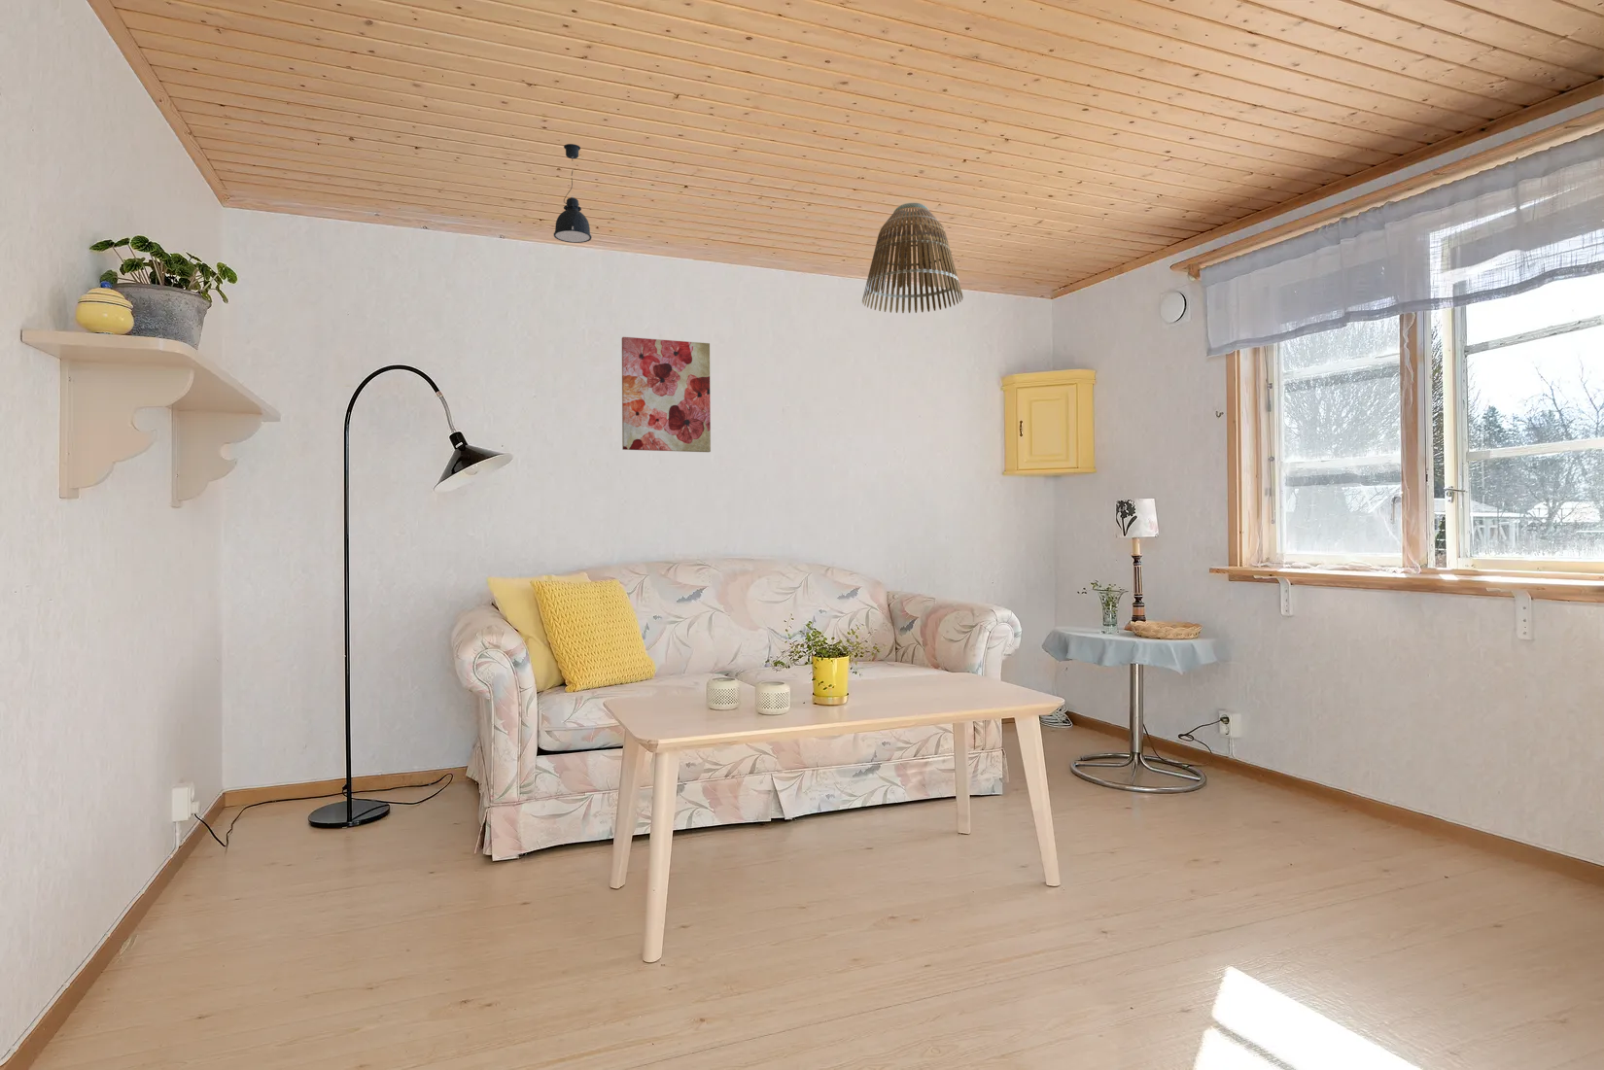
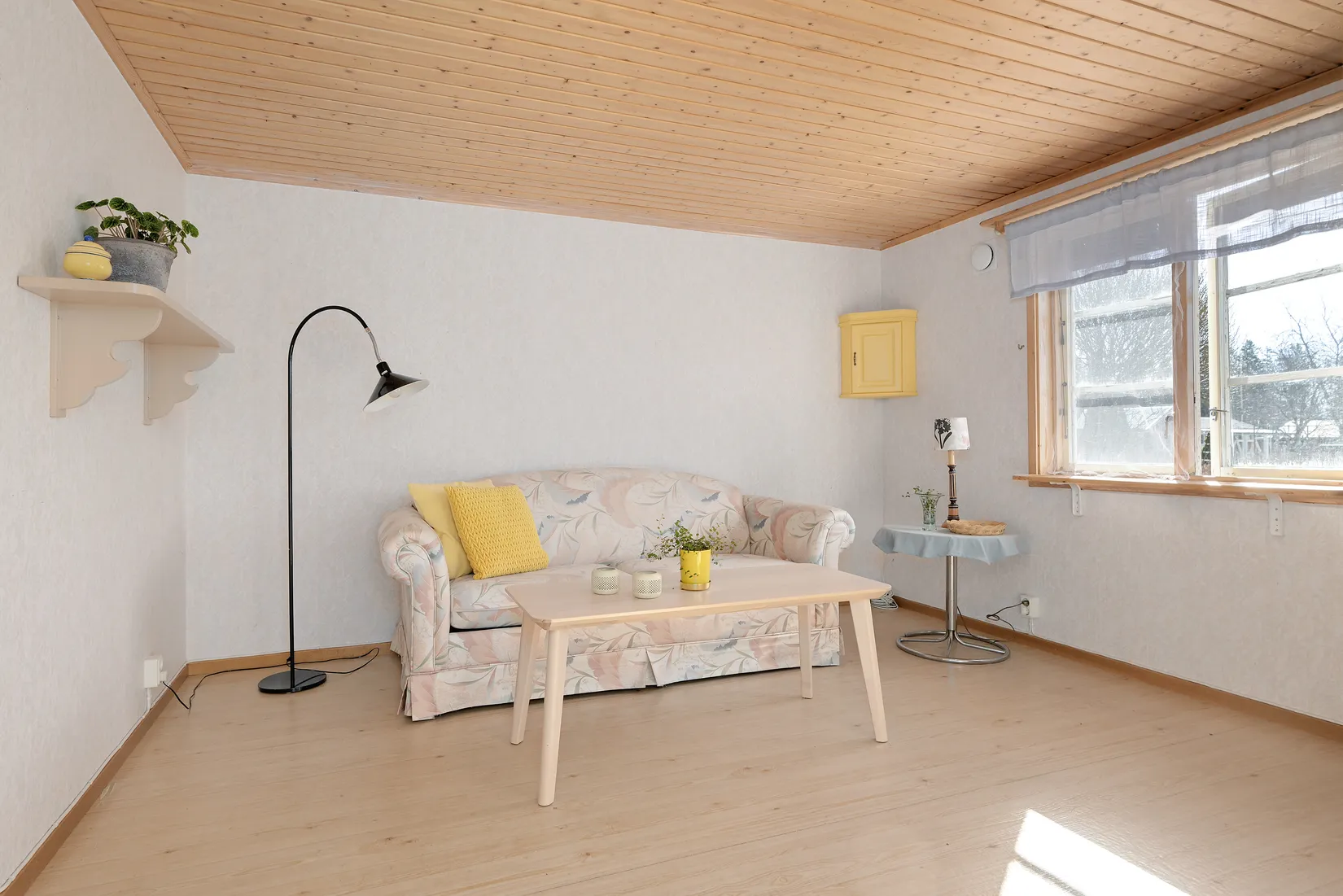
- pendant light (570, 190)
- lamp shade (911, 254)
- wall art (666, 395)
